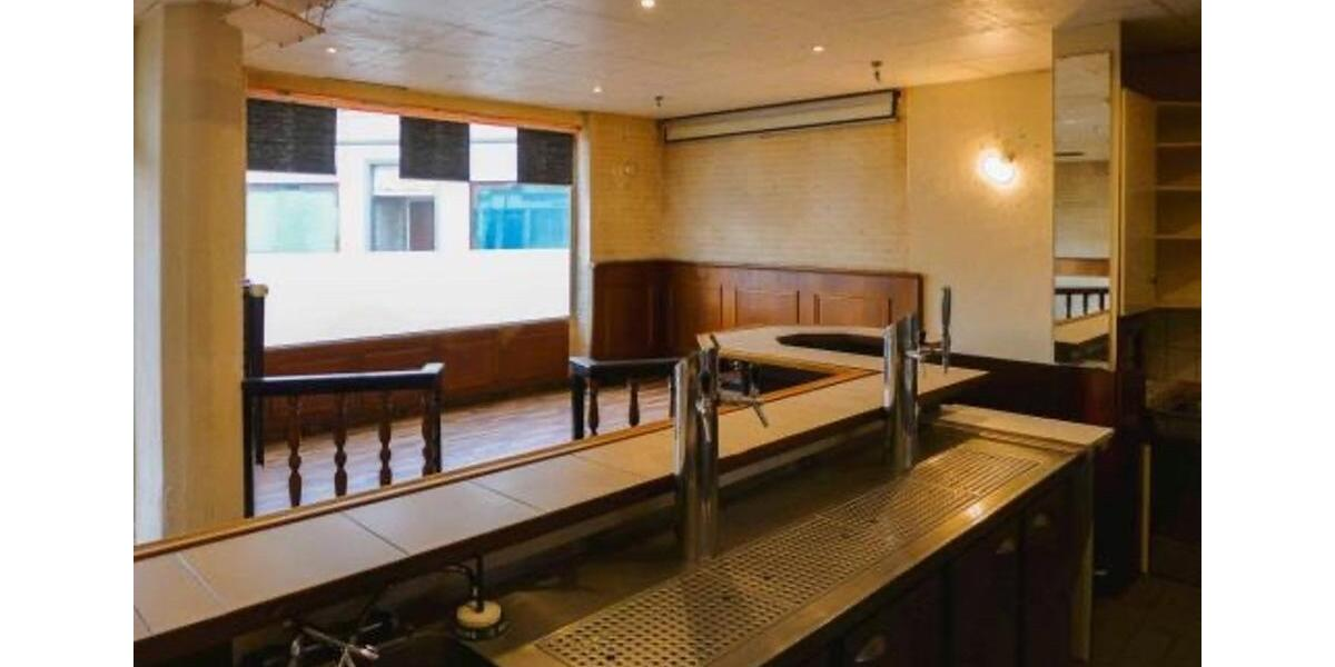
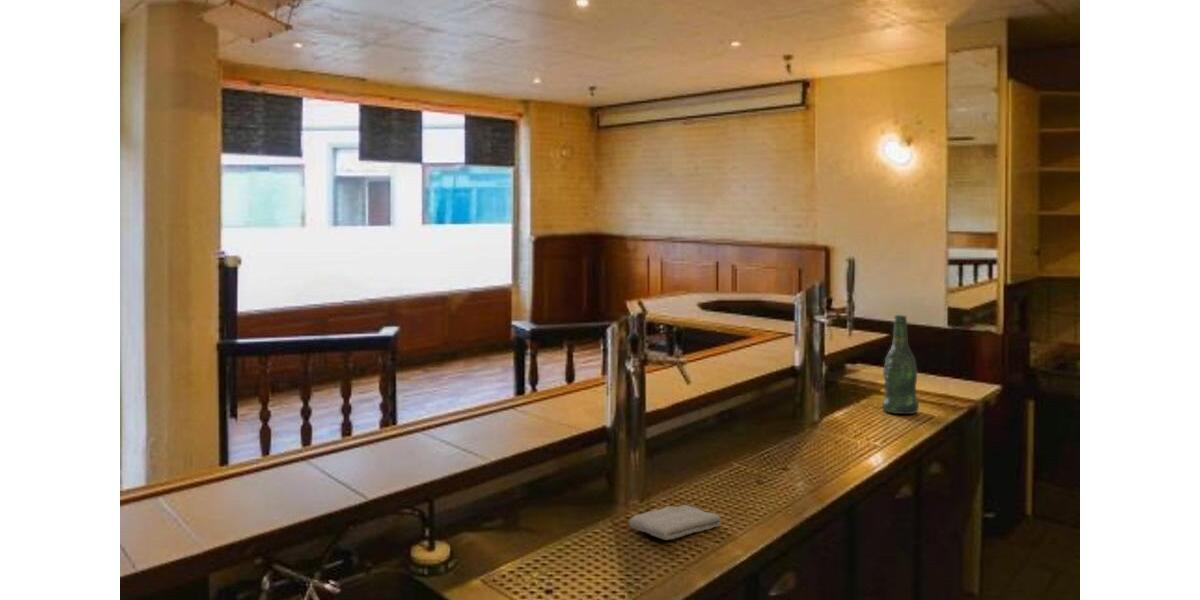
+ beer bottle (900, 363)
+ washcloth (676, 520)
